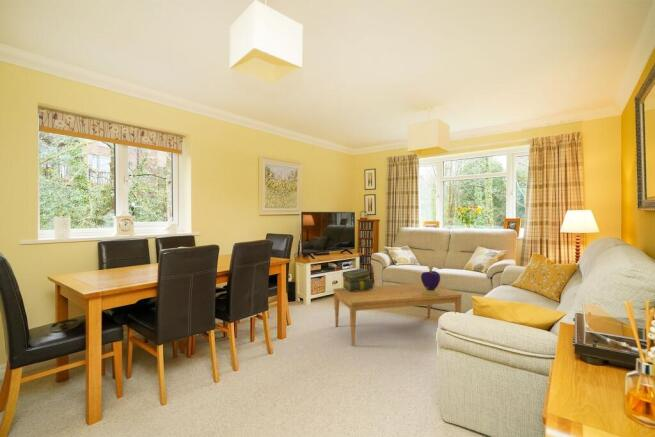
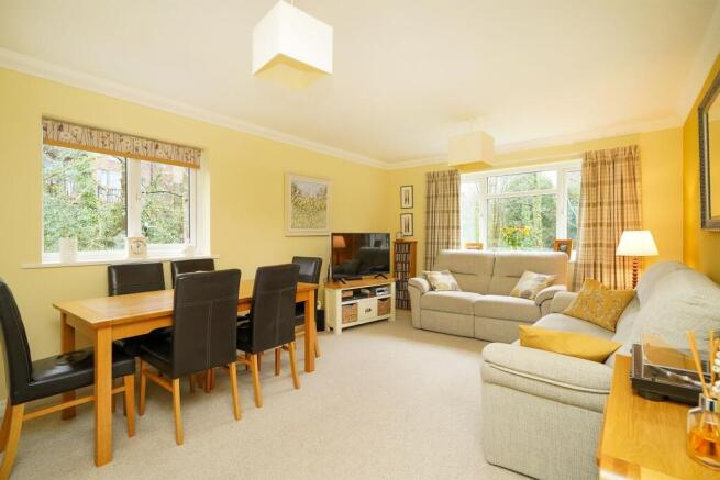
- coffee table (395, 307)
- decorative container (430, 278)
- stack of books (357, 279)
